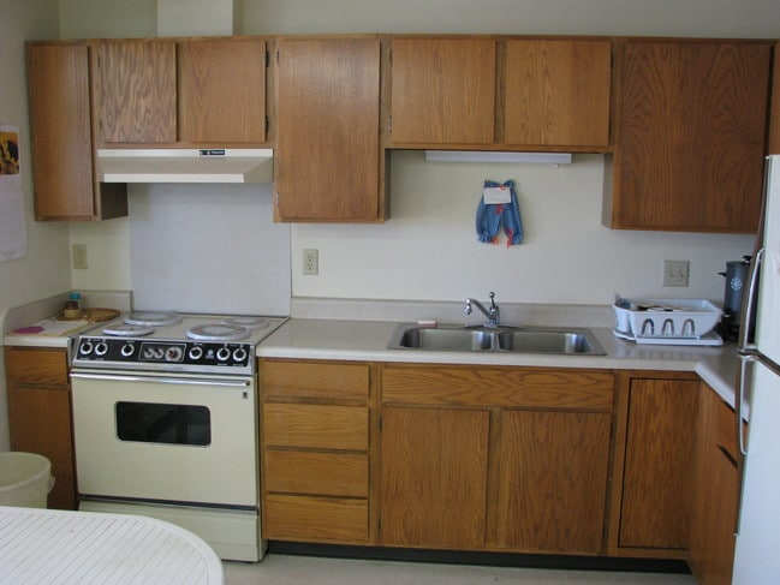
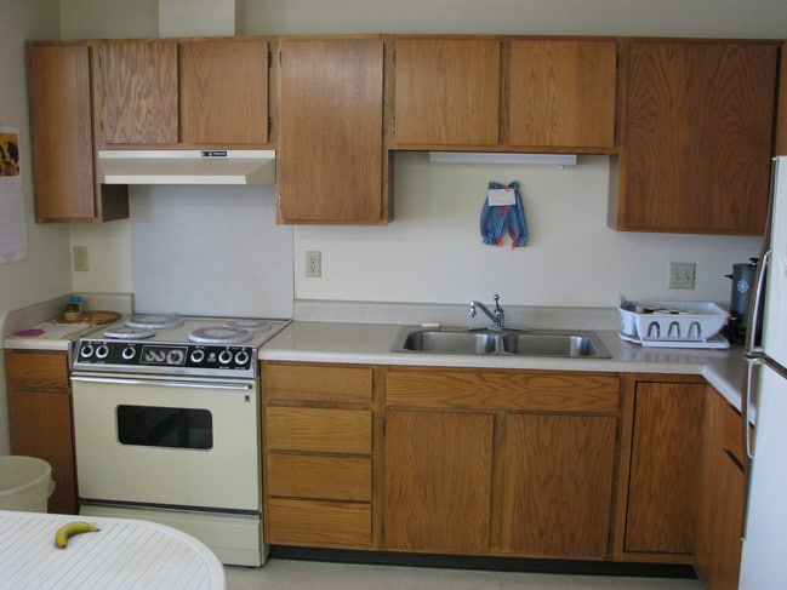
+ banana (73, 531)
